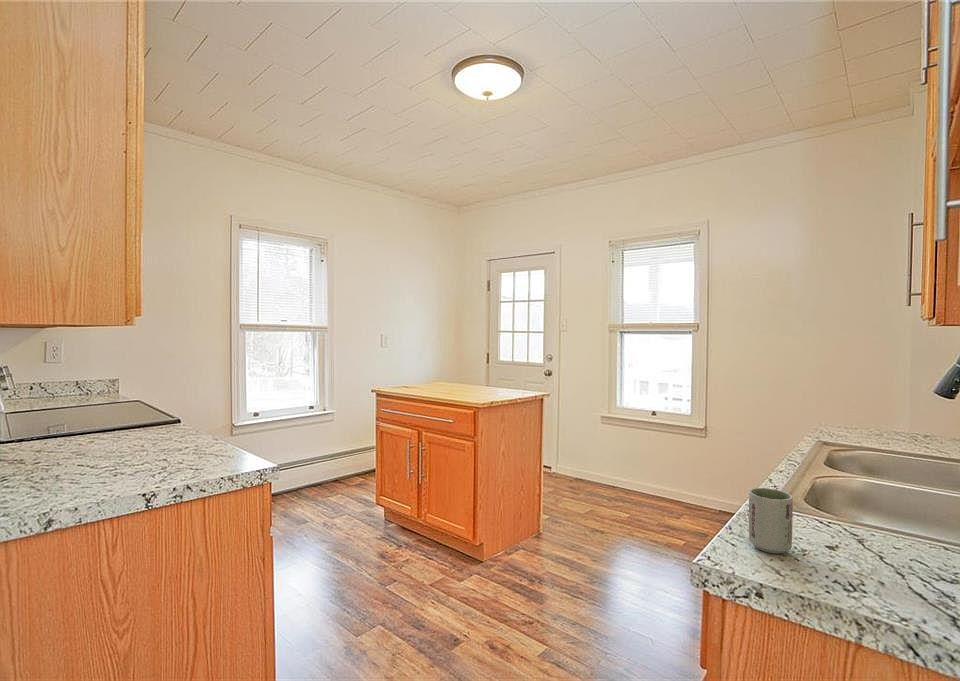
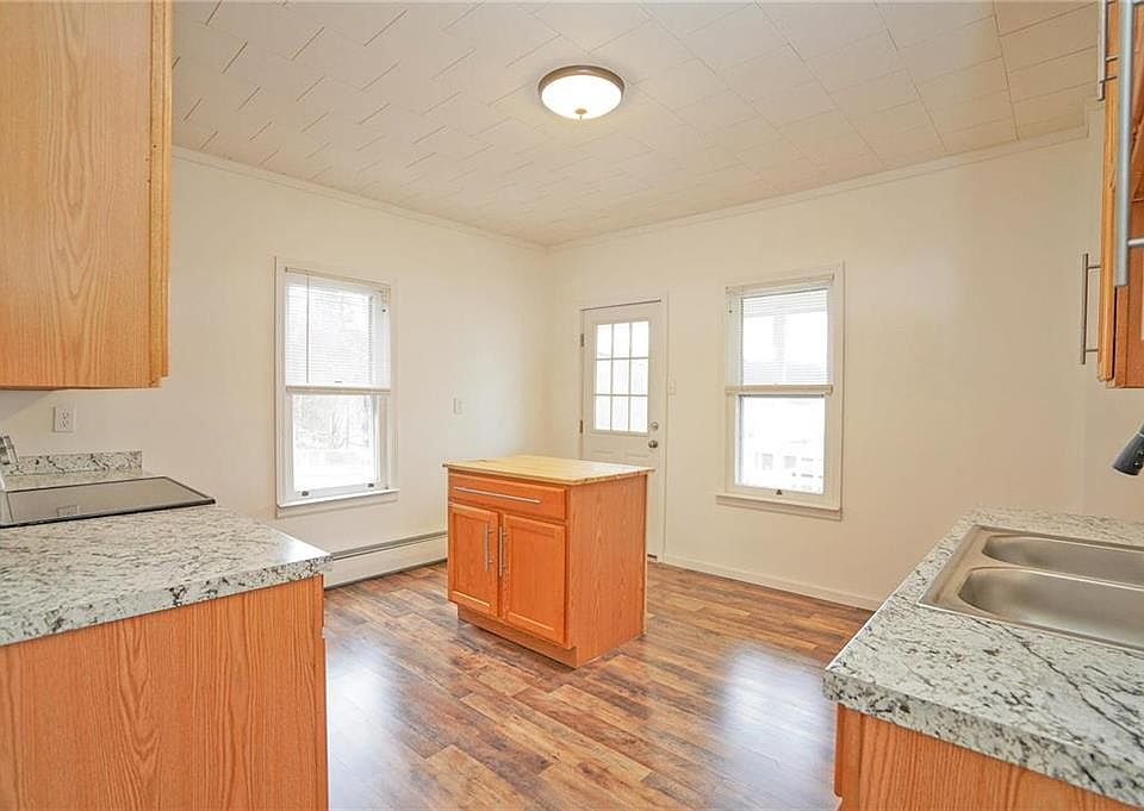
- cup (770, 520)
